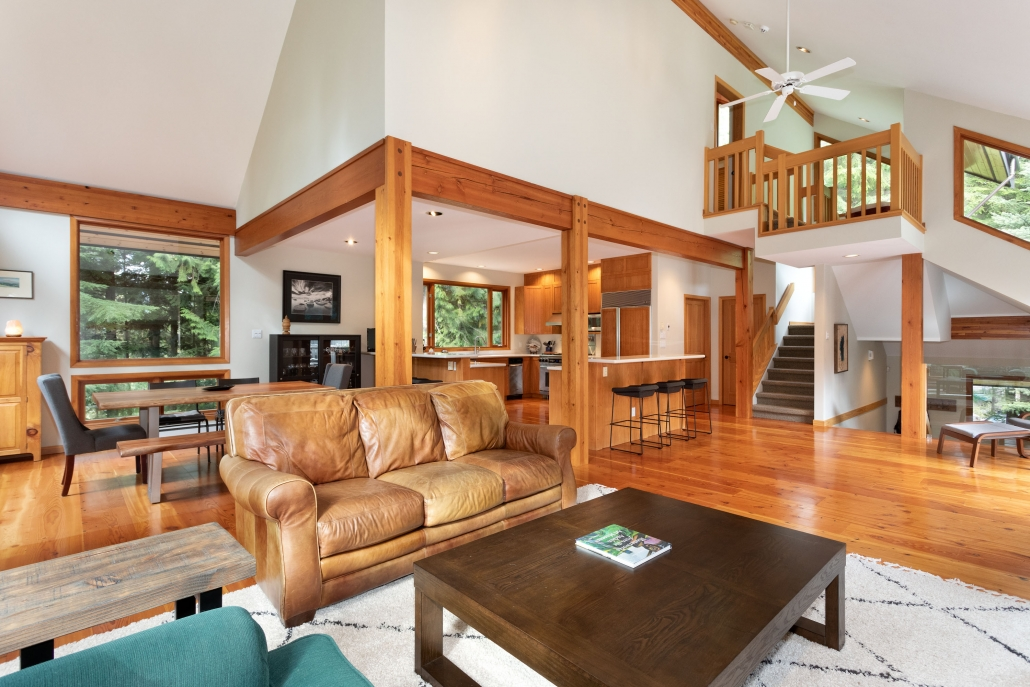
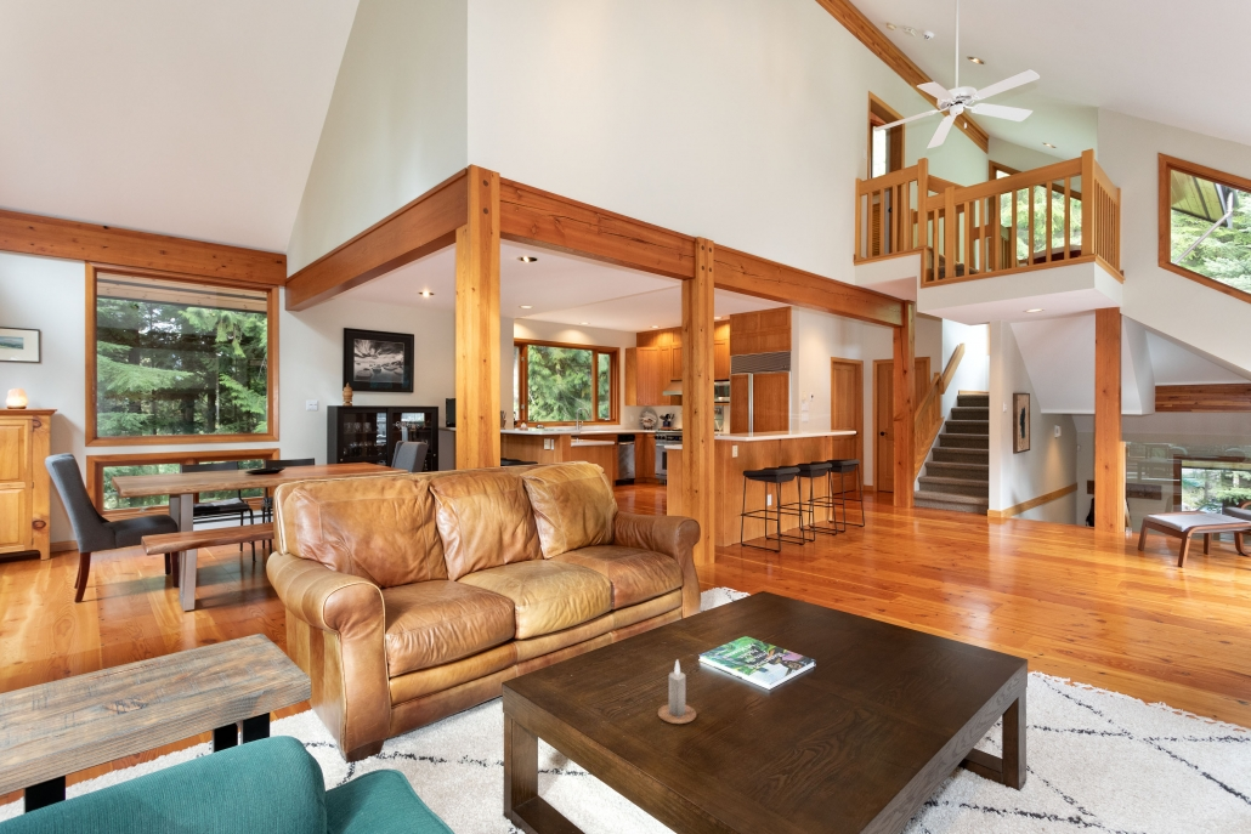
+ candle (677, 686)
